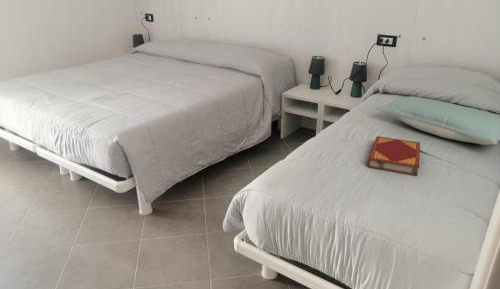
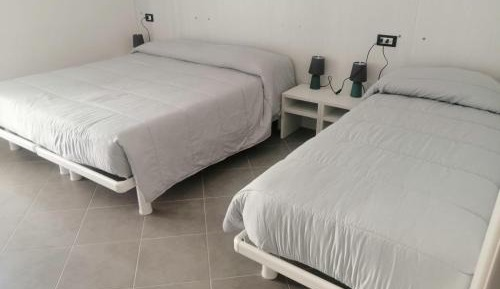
- pillow (444, 118)
- hardback book (394, 154)
